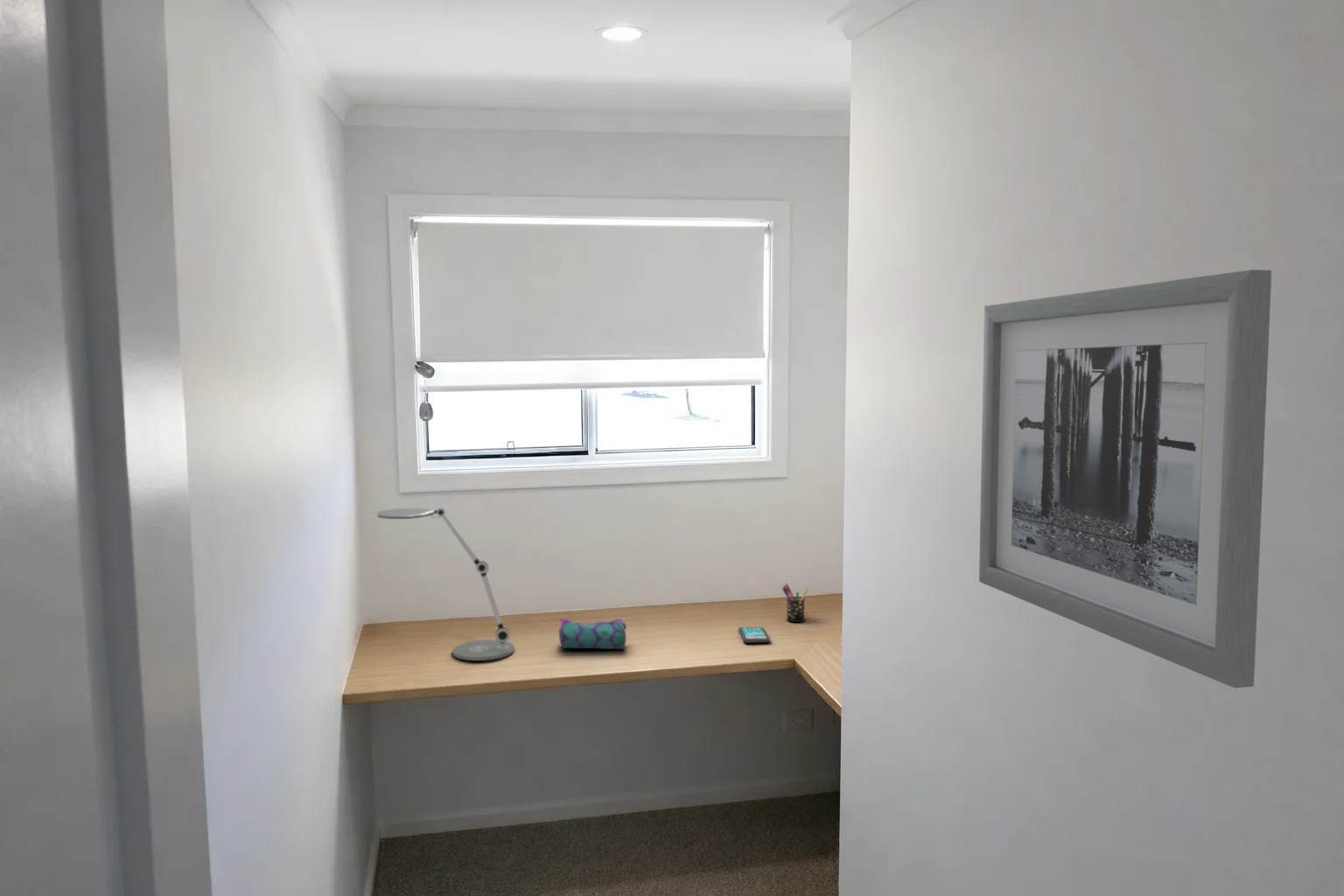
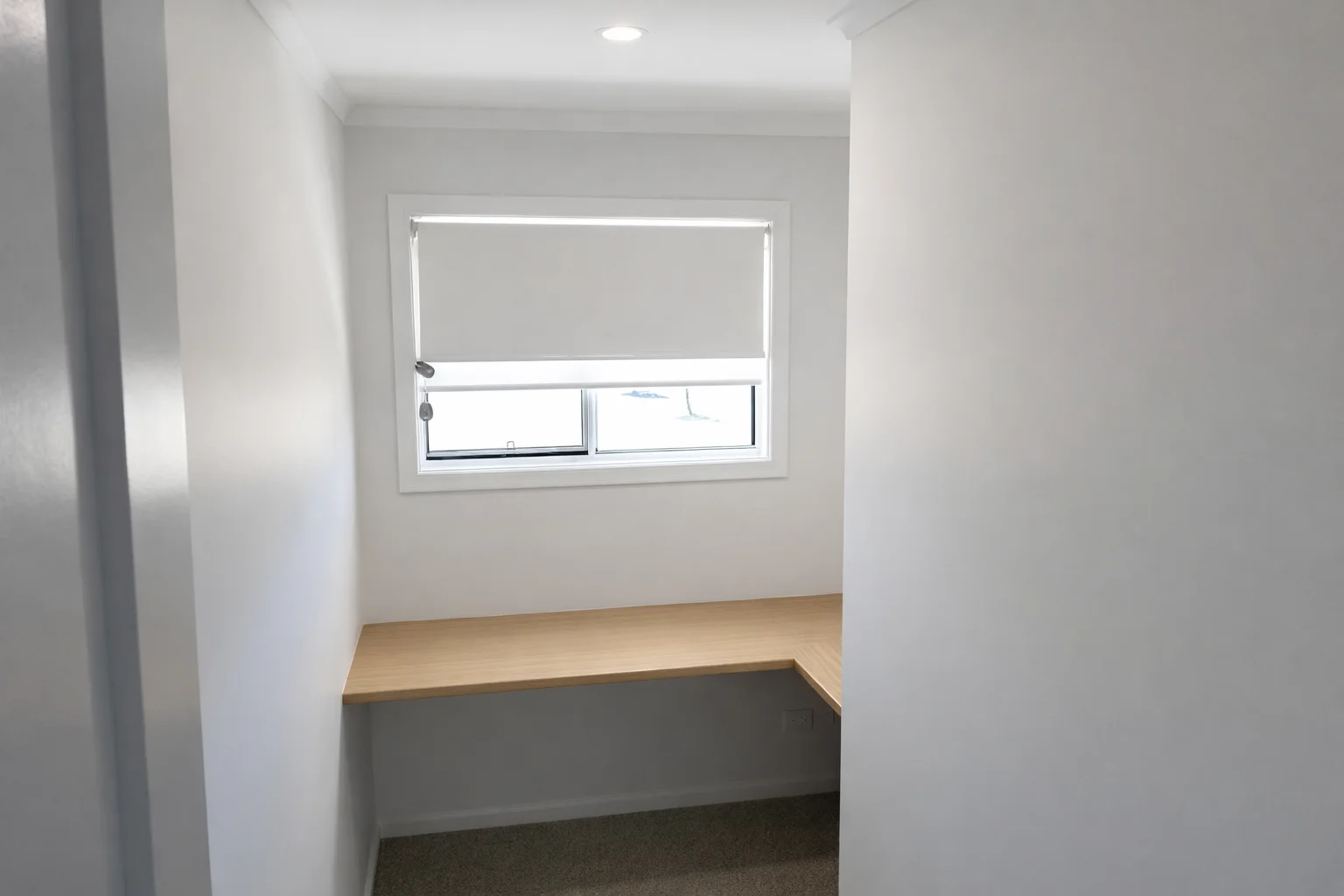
- smartphone (753, 634)
- pen holder (794, 602)
- wall art (1093, 459)
- pencil case (592, 633)
- desk lamp (476, 570)
